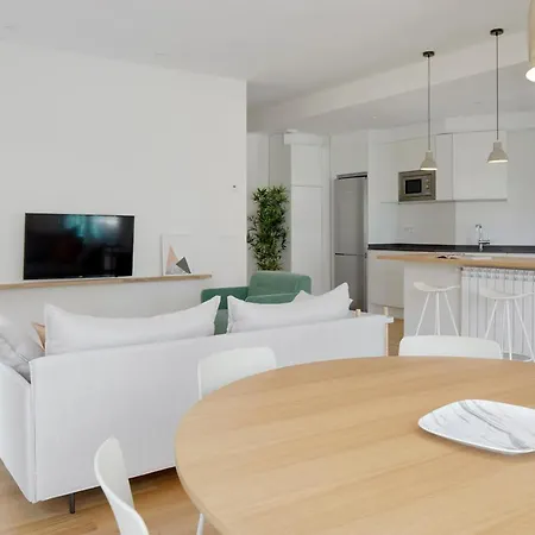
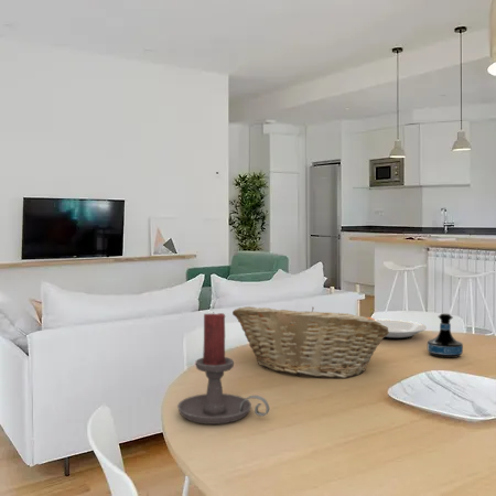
+ plate (390, 330)
+ fruit basket (308, 334)
+ tequila bottle (444, 334)
+ candle holder (224, 364)
